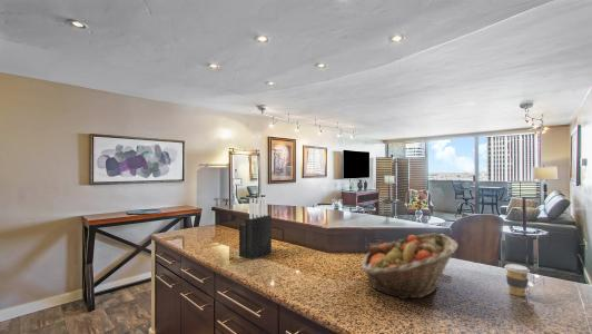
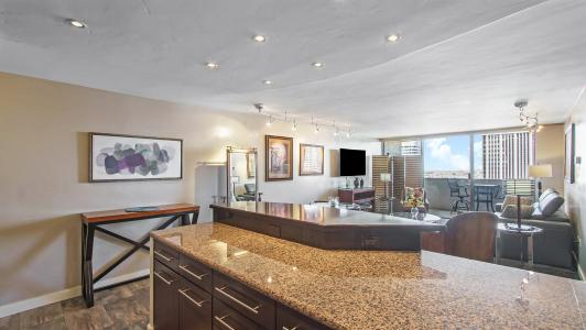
- coffee cup (516, 279)
- fruit basket (406, 259)
- knife block (254, 225)
